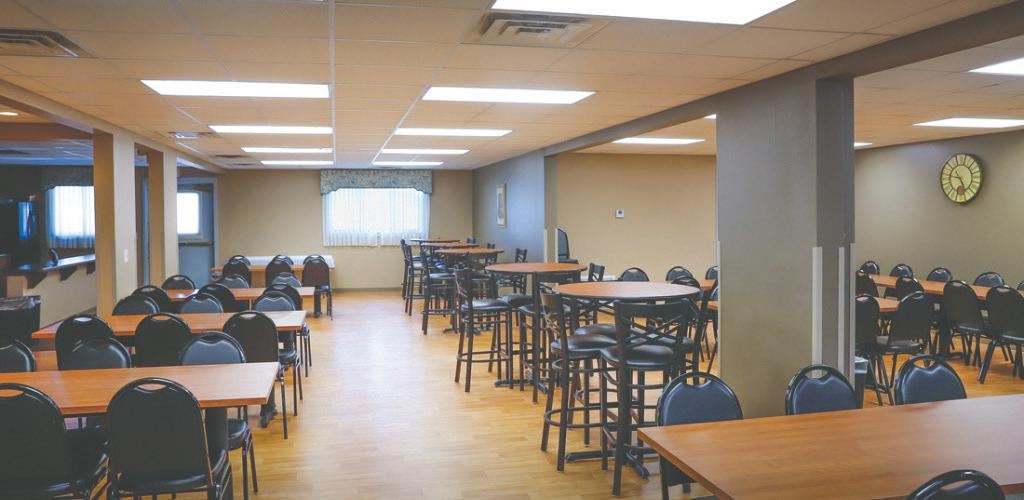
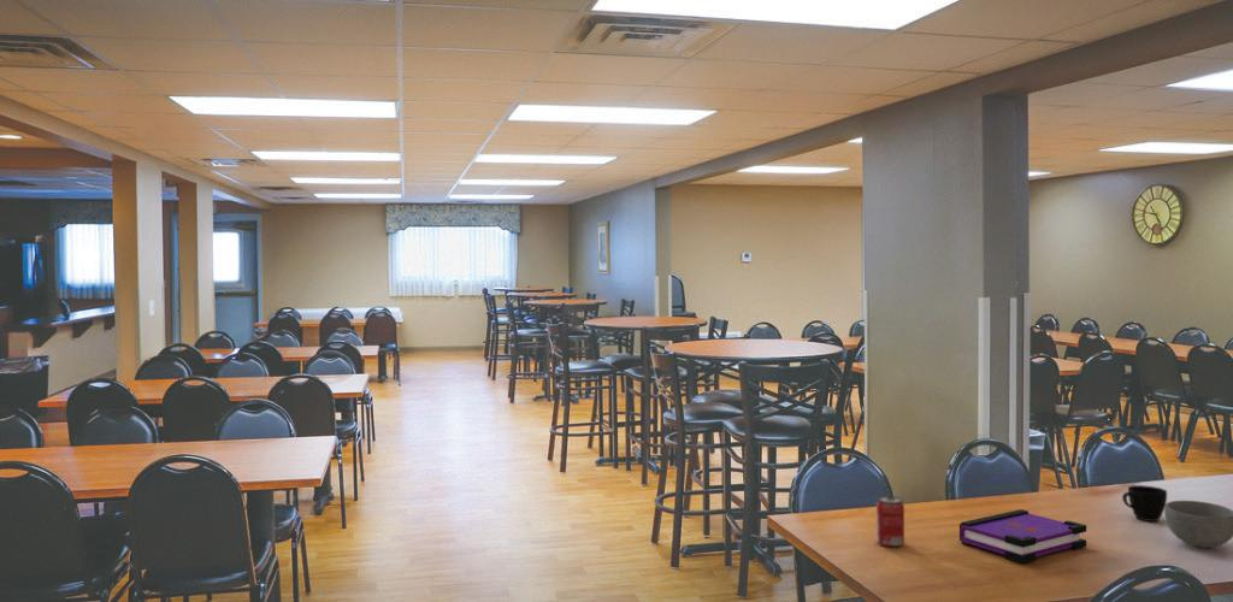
+ cup (1144, 503)
+ bowl (1199, 526)
+ board game (1026, 532)
+ beverage can (890, 520)
